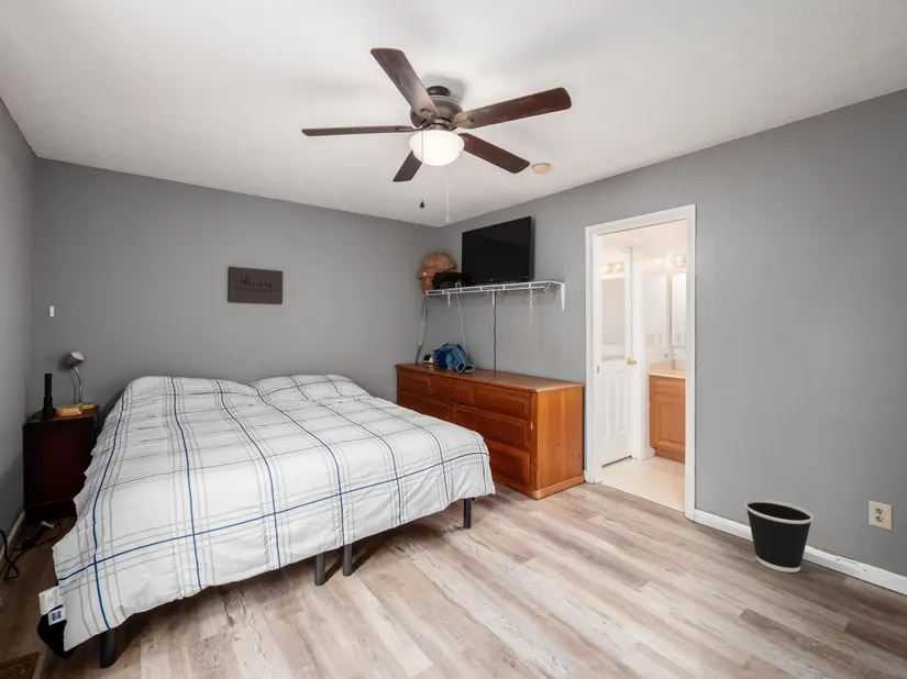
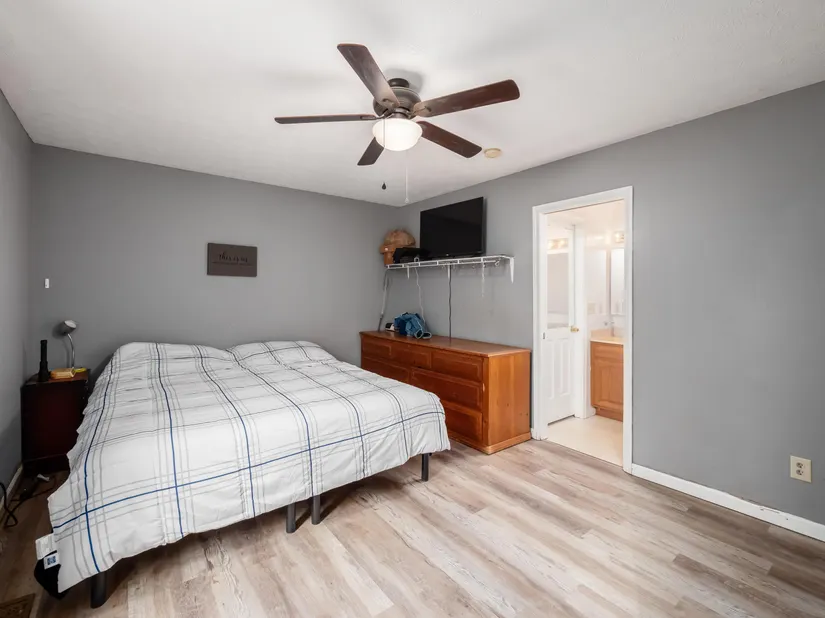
- wastebasket (777, 535)
